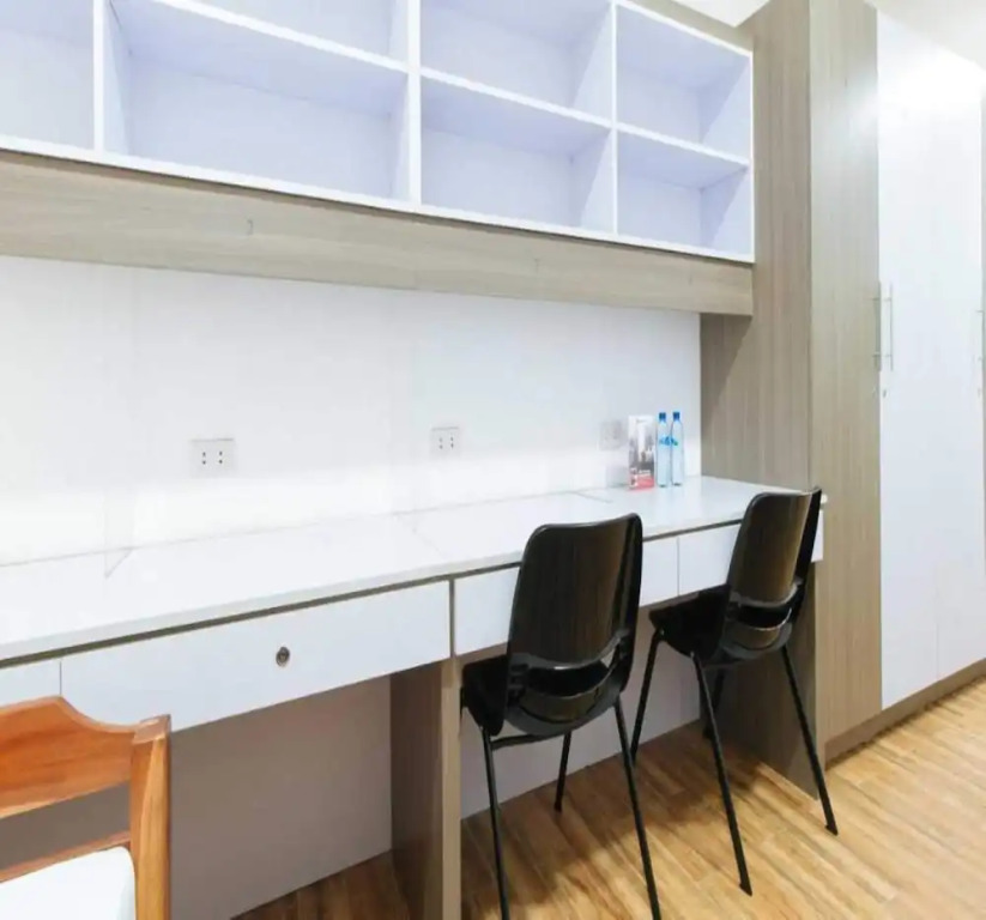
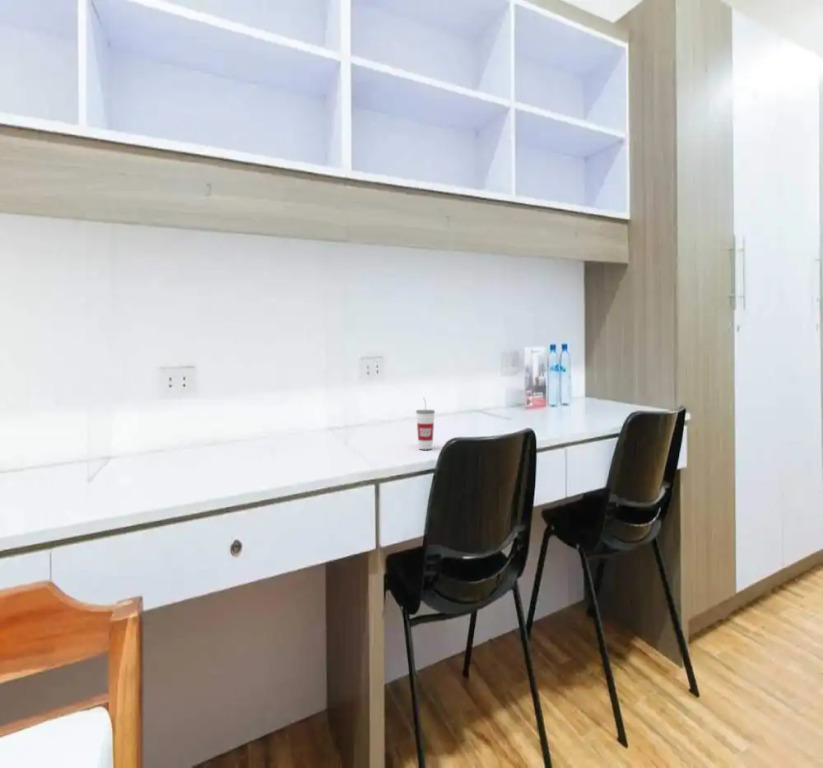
+ cup (425, 422)
